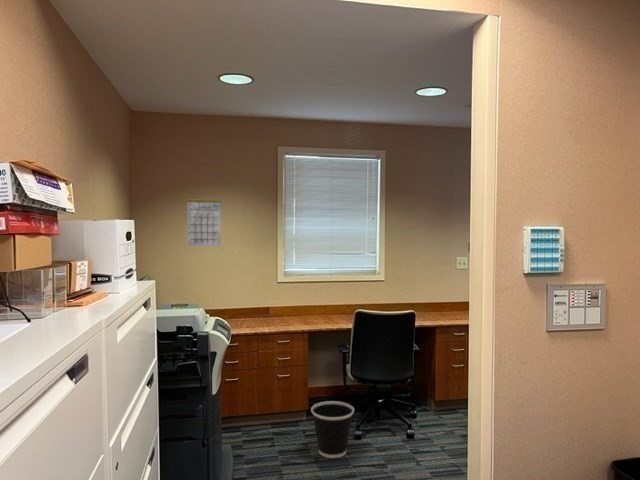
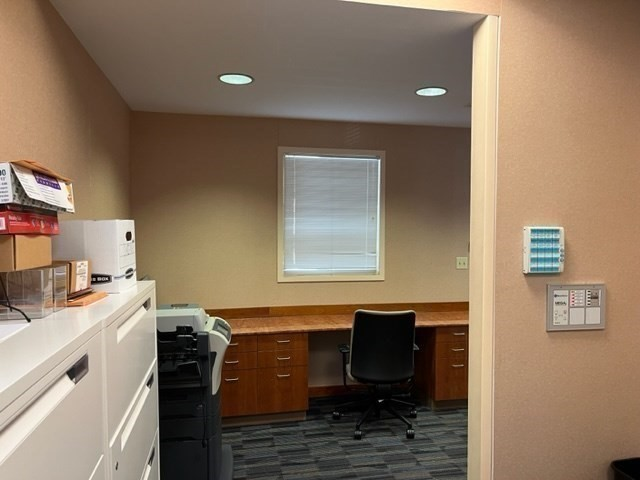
- calendar (204, 217)
- wastebasket (332, 430)
